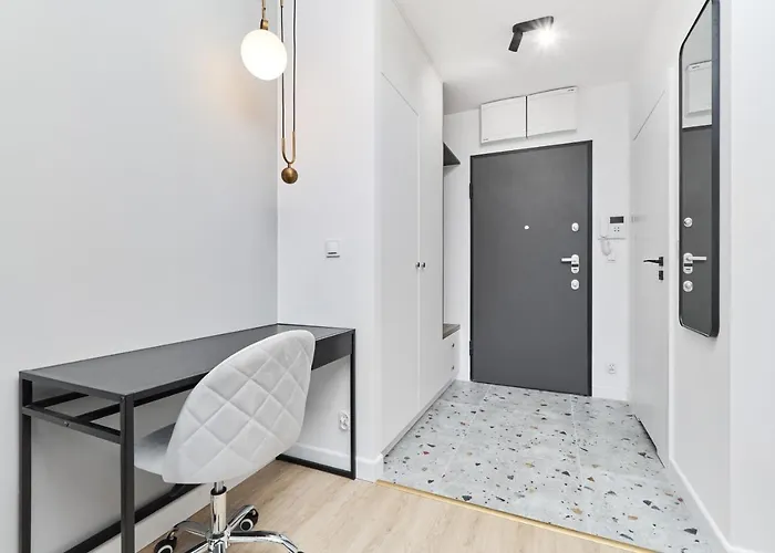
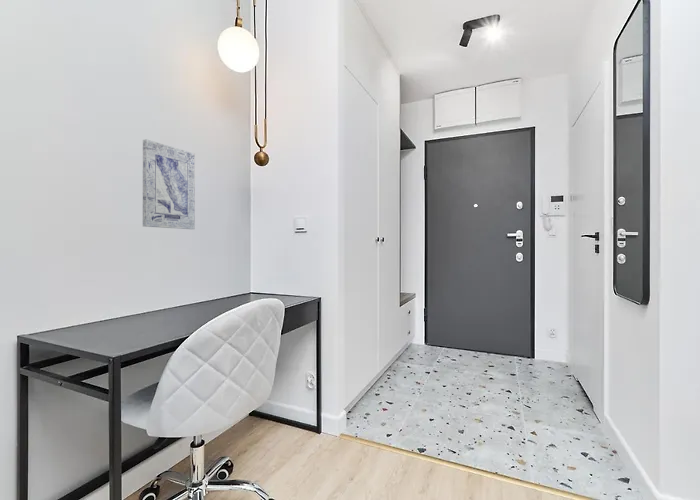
+ wall art (170, 187)
